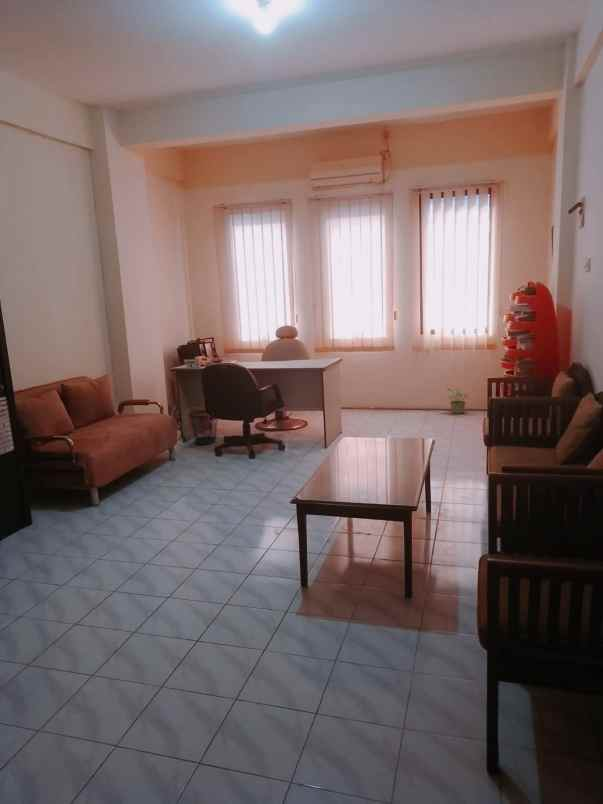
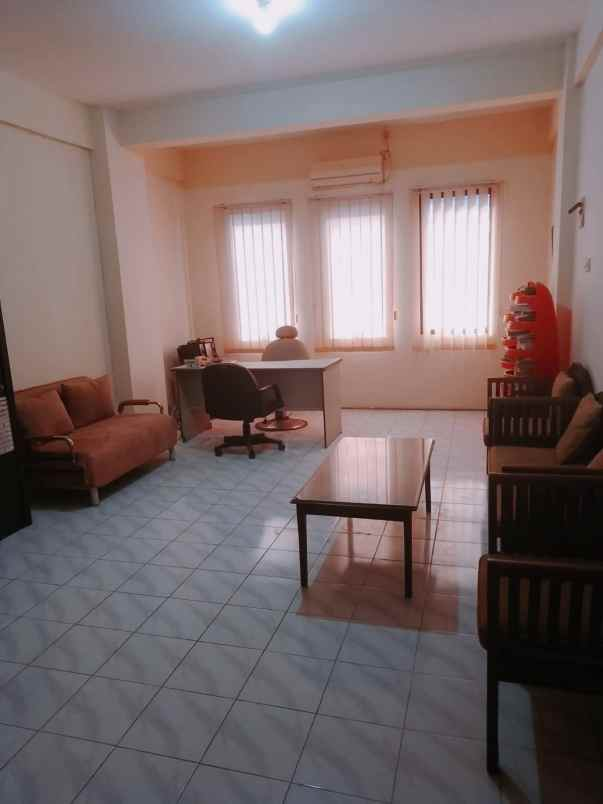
- potted plant (457, 399)
- wastebasket (204, 427)
